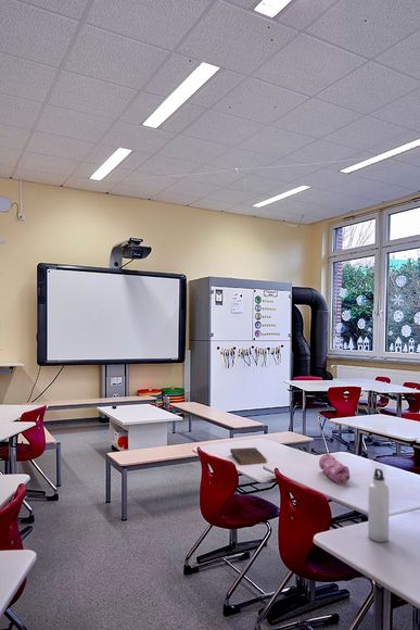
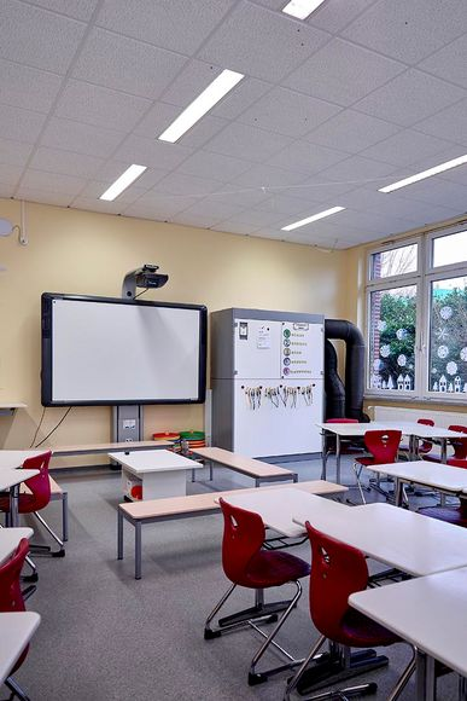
- book (247, 455)
- pencil case (333, 467)
- water bottle (378, 503)
